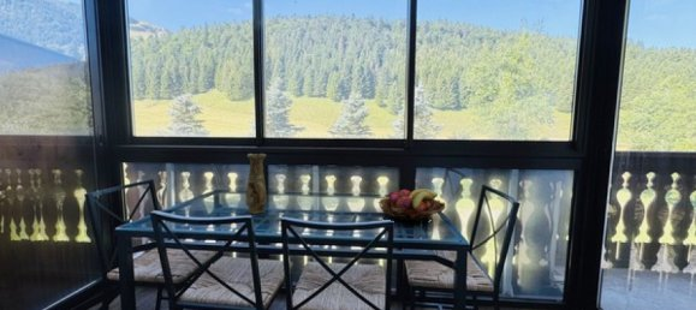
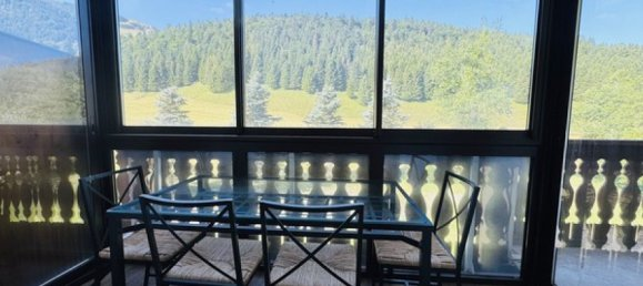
- vase (256, 183)
- fruit basket (411, 203)
